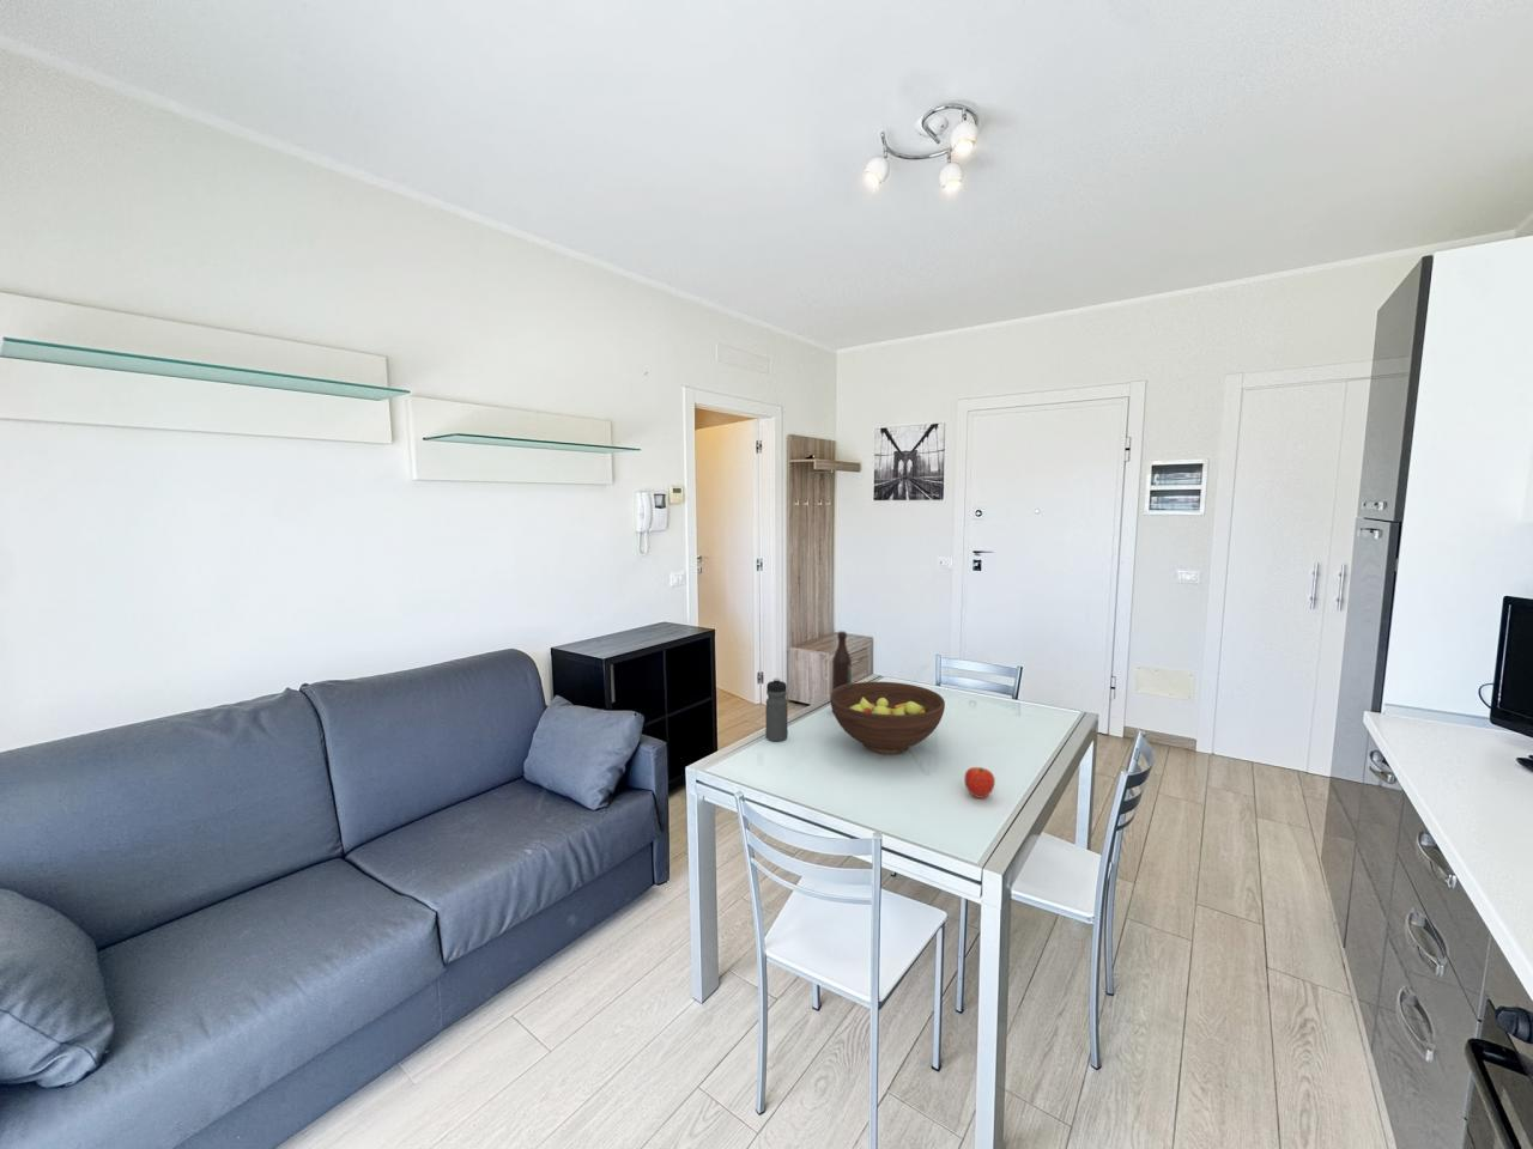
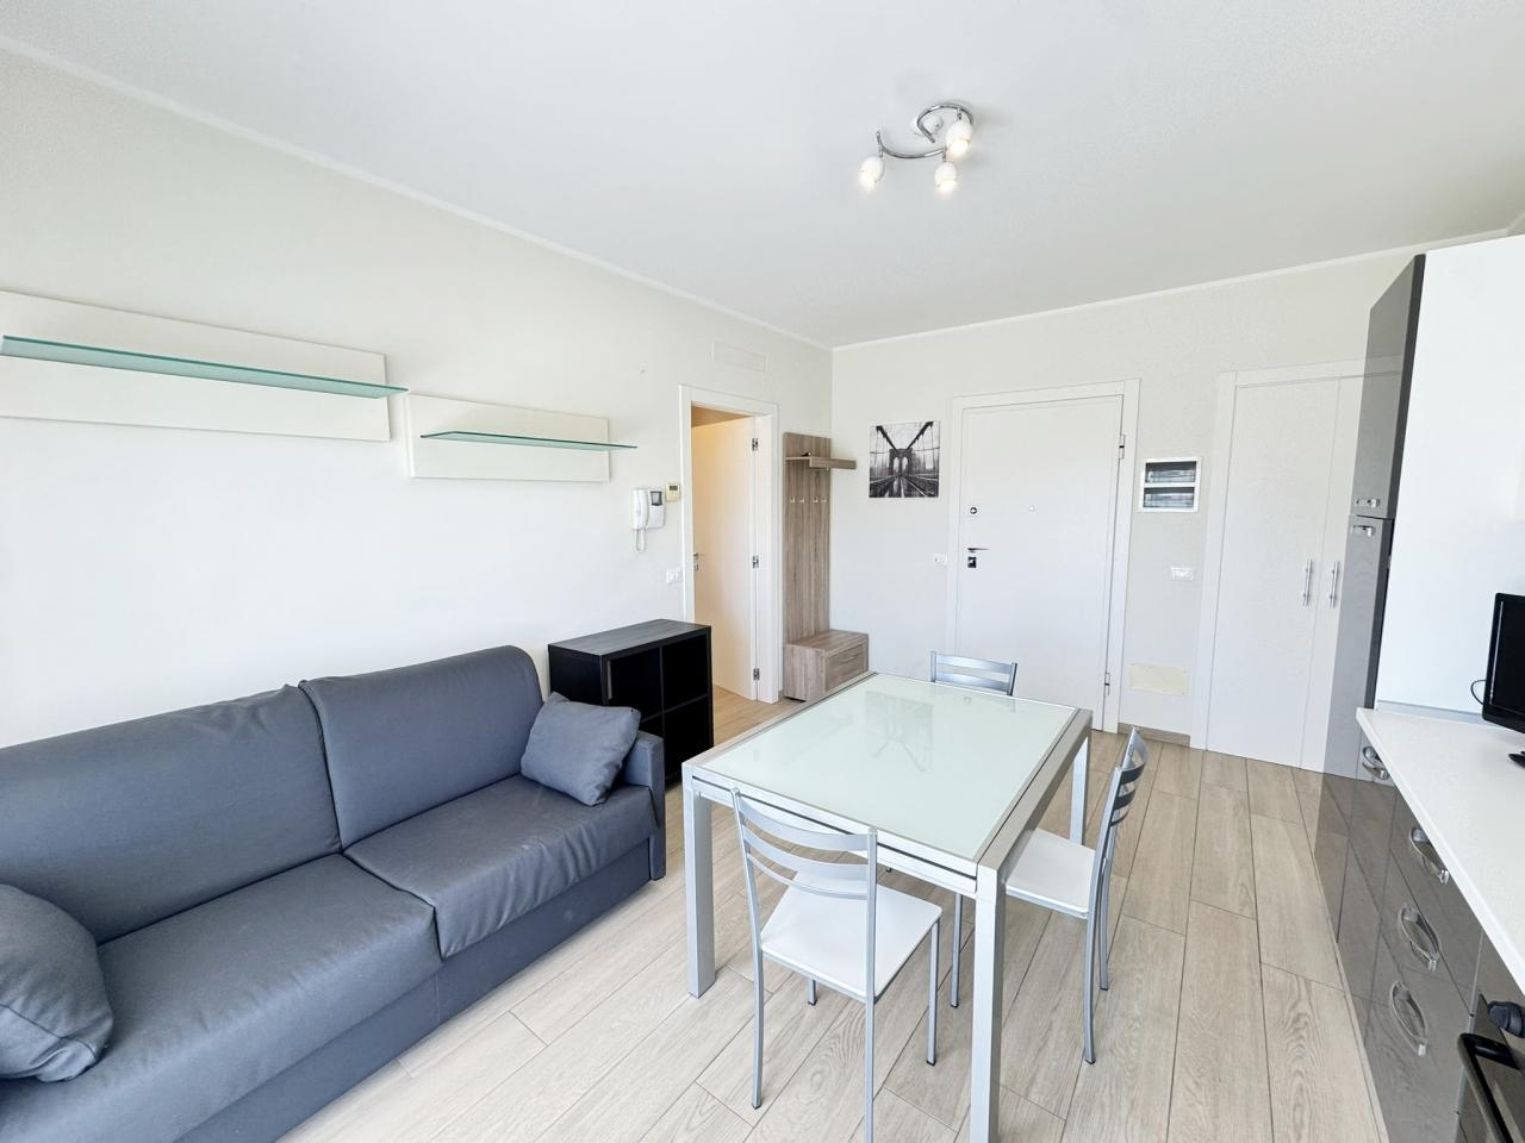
- fruit (979, 781)
- fruit bowl (885, 722)
- wine bottle (841, 671)
- water bottle (776, 707)
